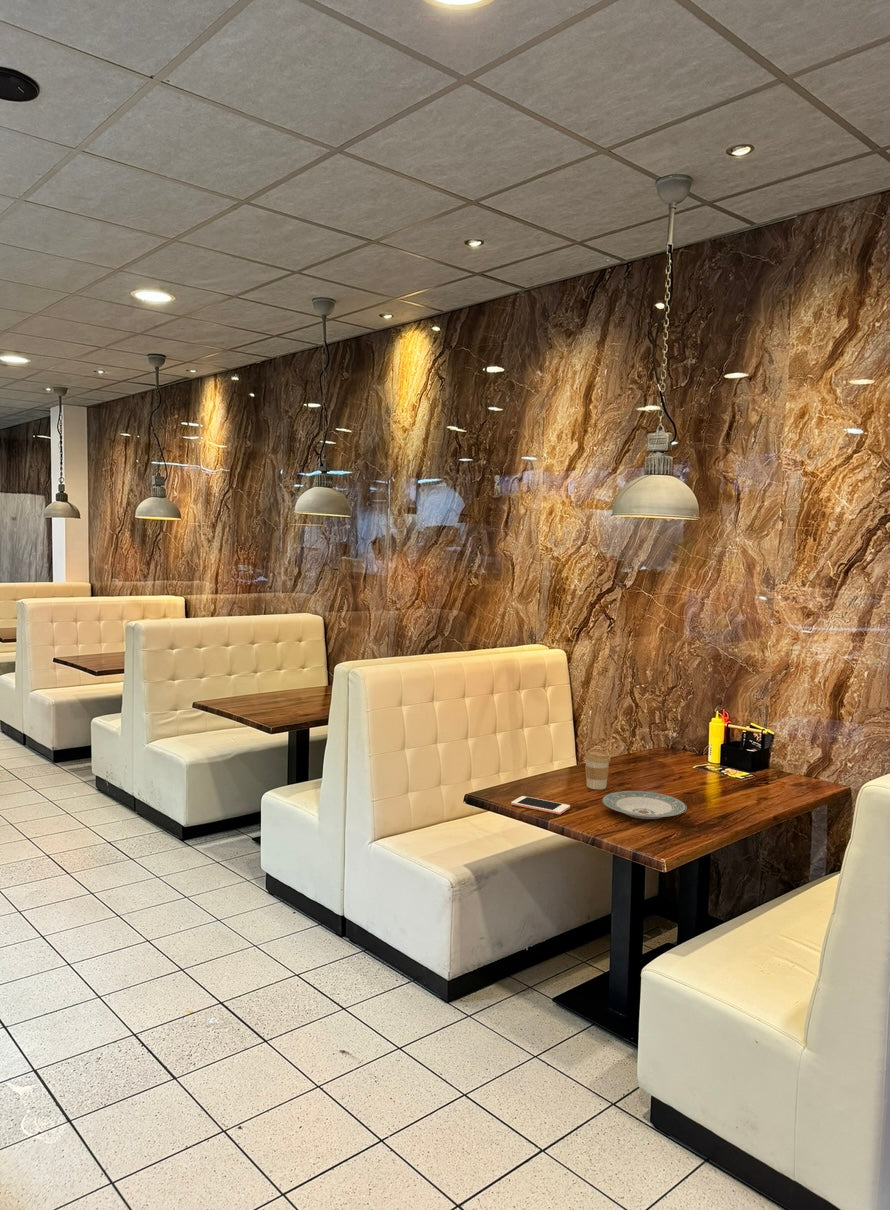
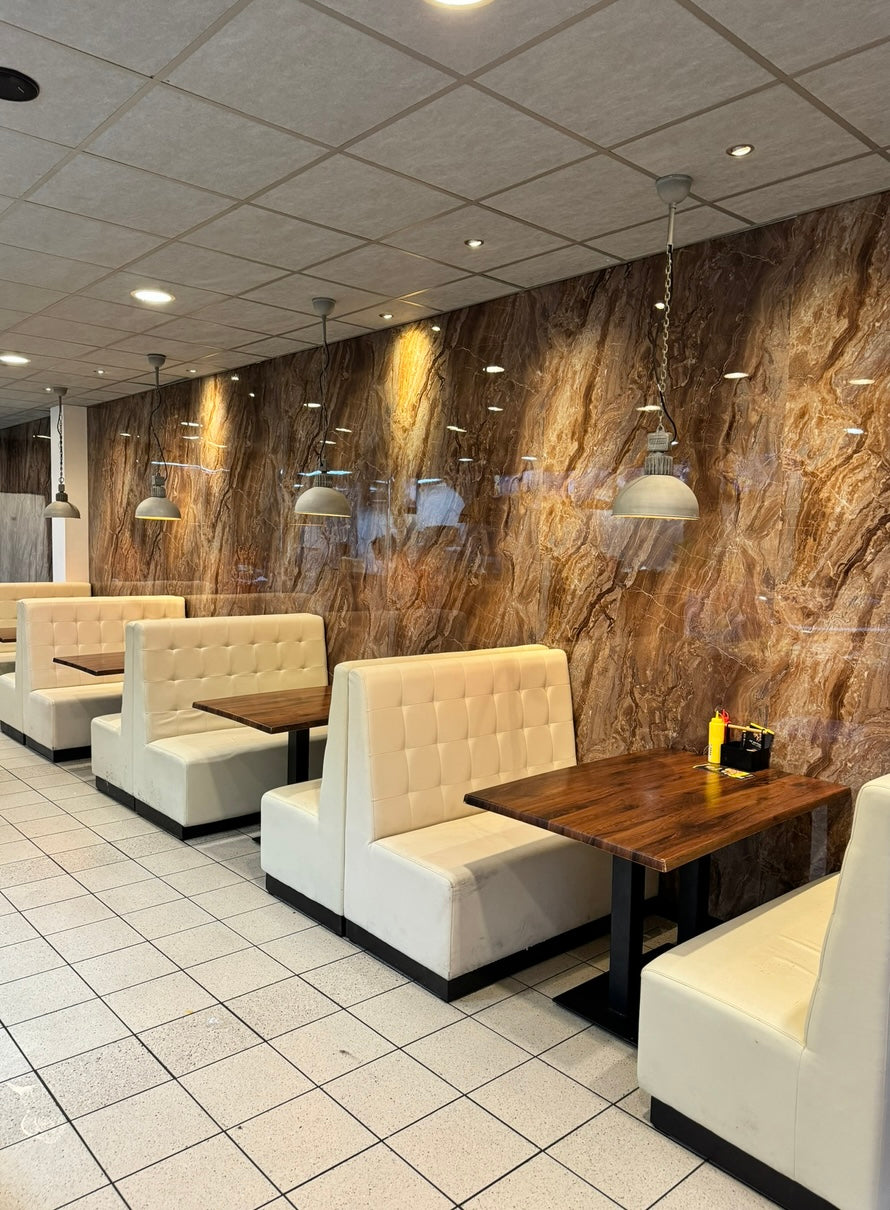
- coffee cup (597, 769)
- plate (643, 808)
- cell phone (540, 805)
